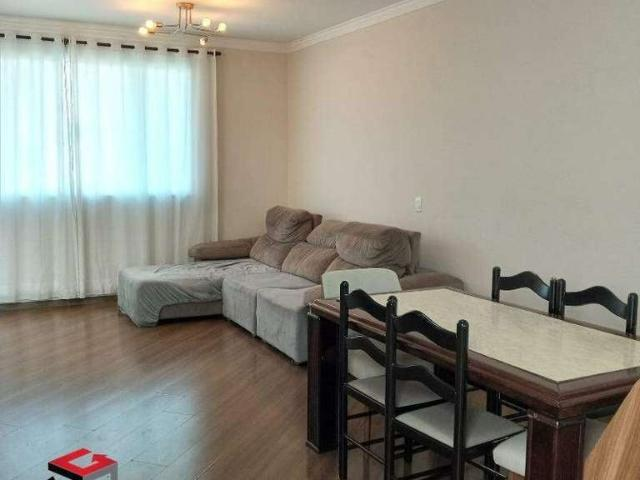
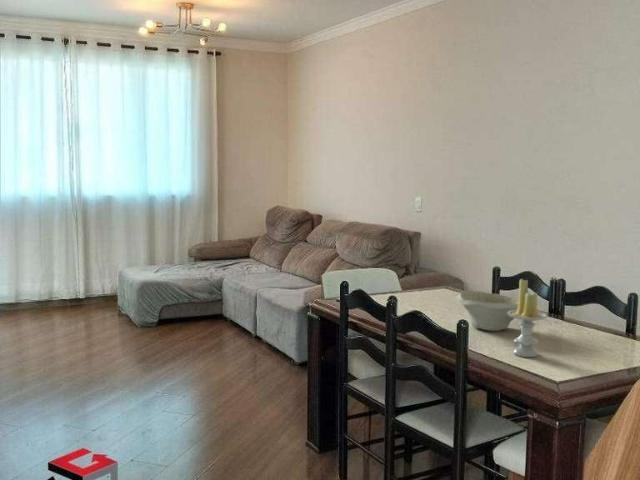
+ candle (527, 316)
+ bowl (491, 311)
